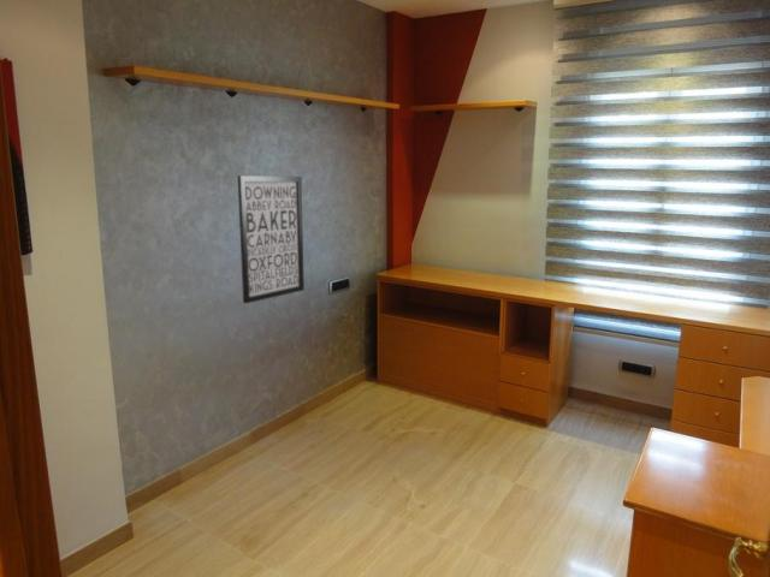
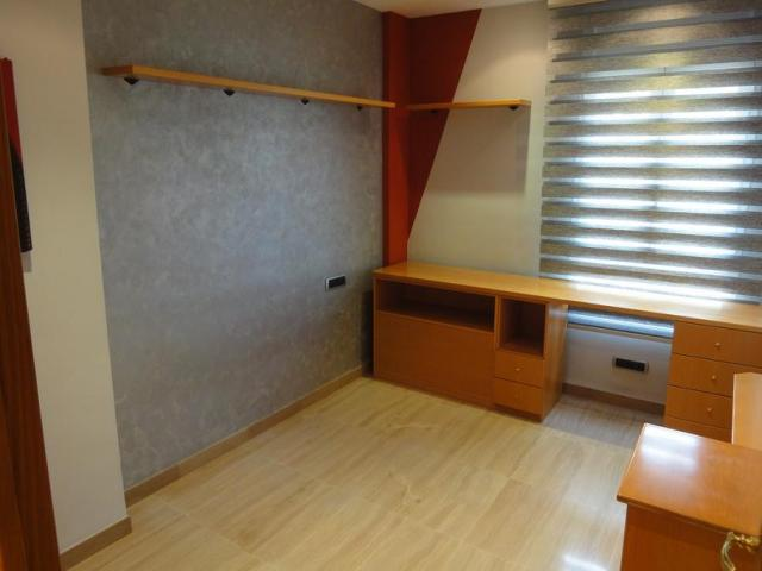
- wall art (273, 237)
